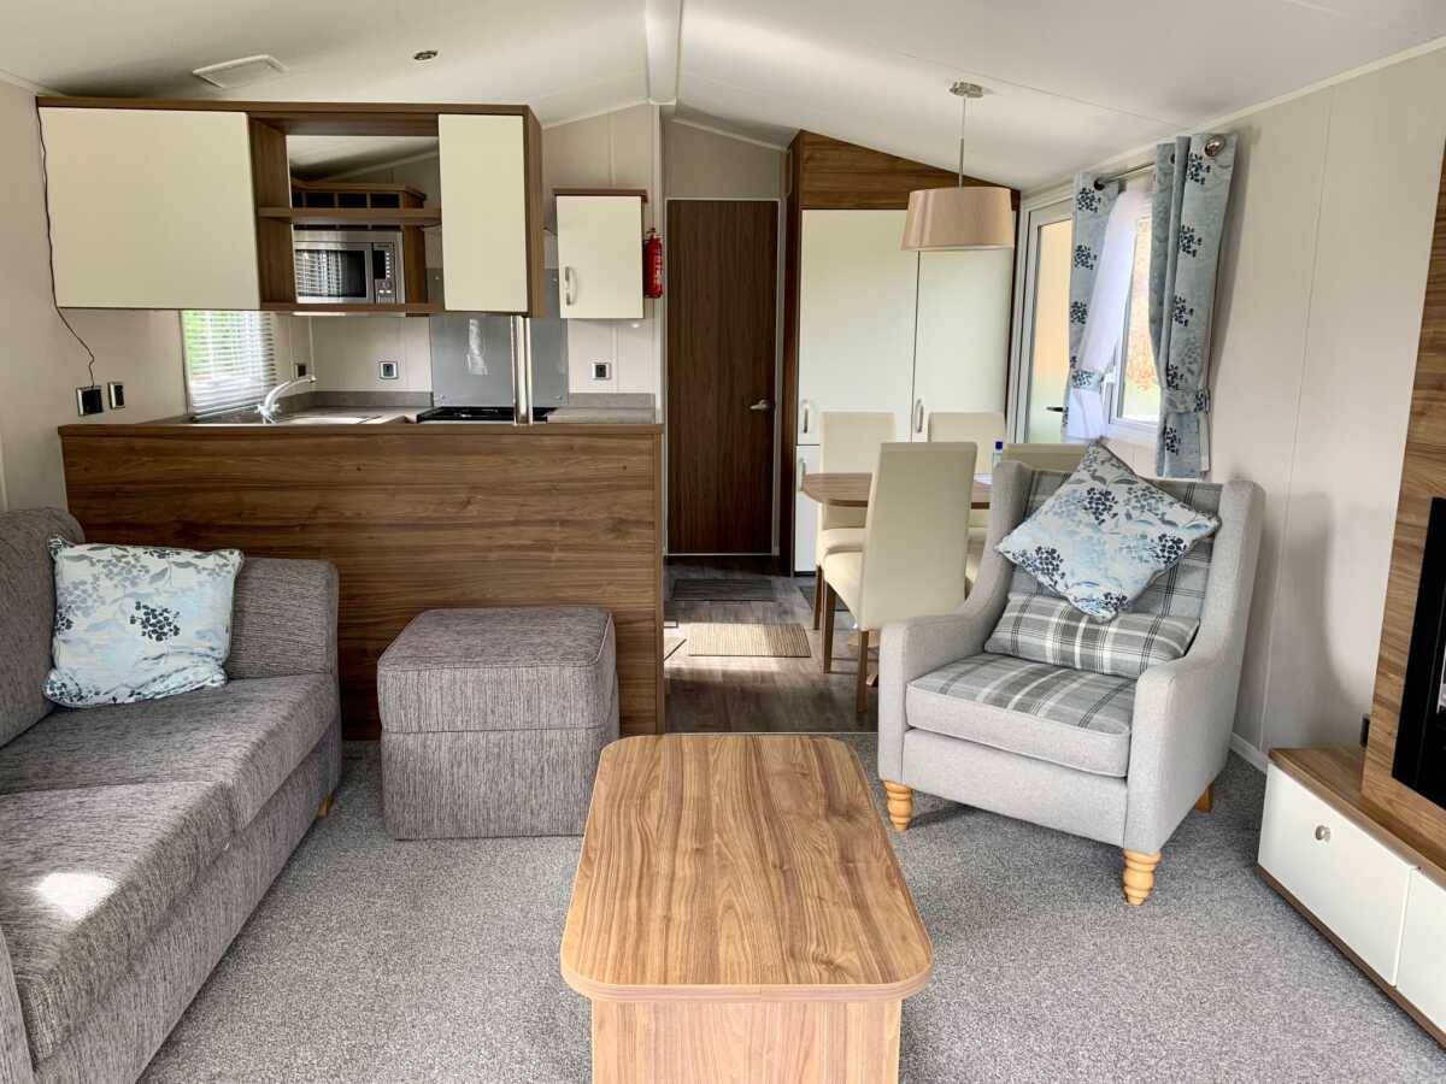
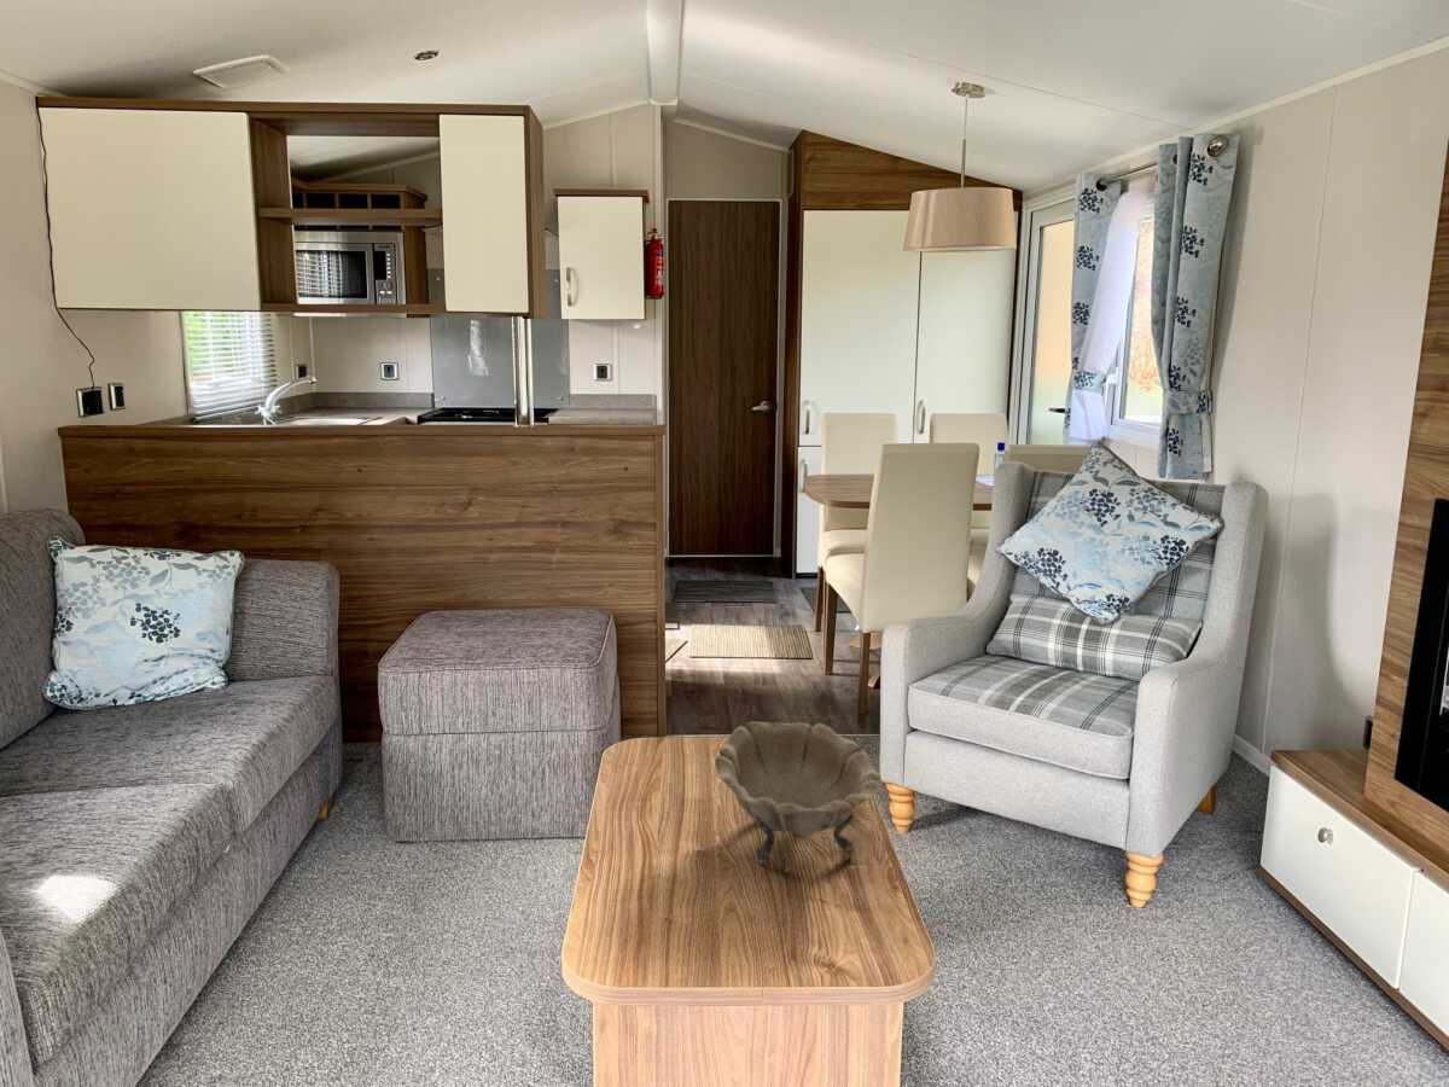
+ decorative bowl (796, 794)
